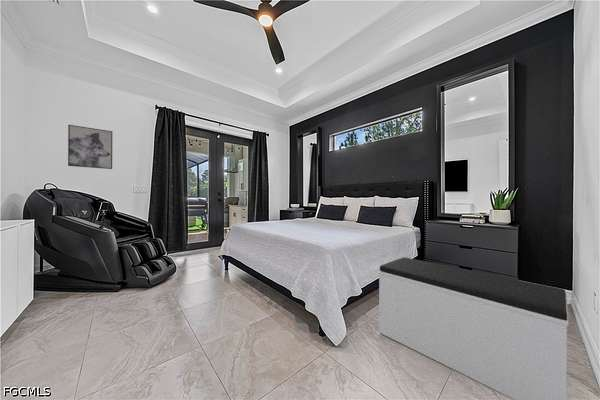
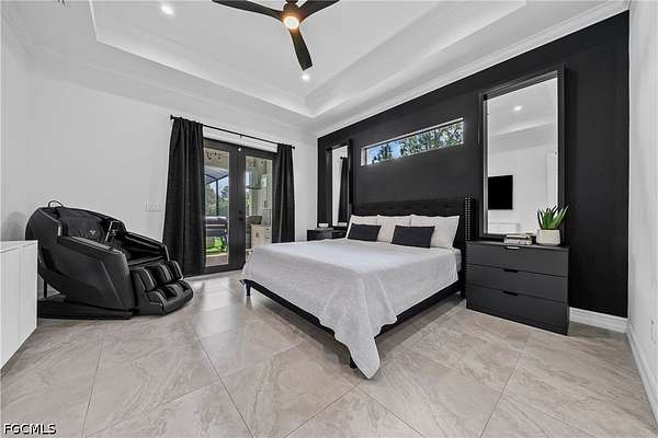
- bench (458, 313)
- wall art (91, 147)
